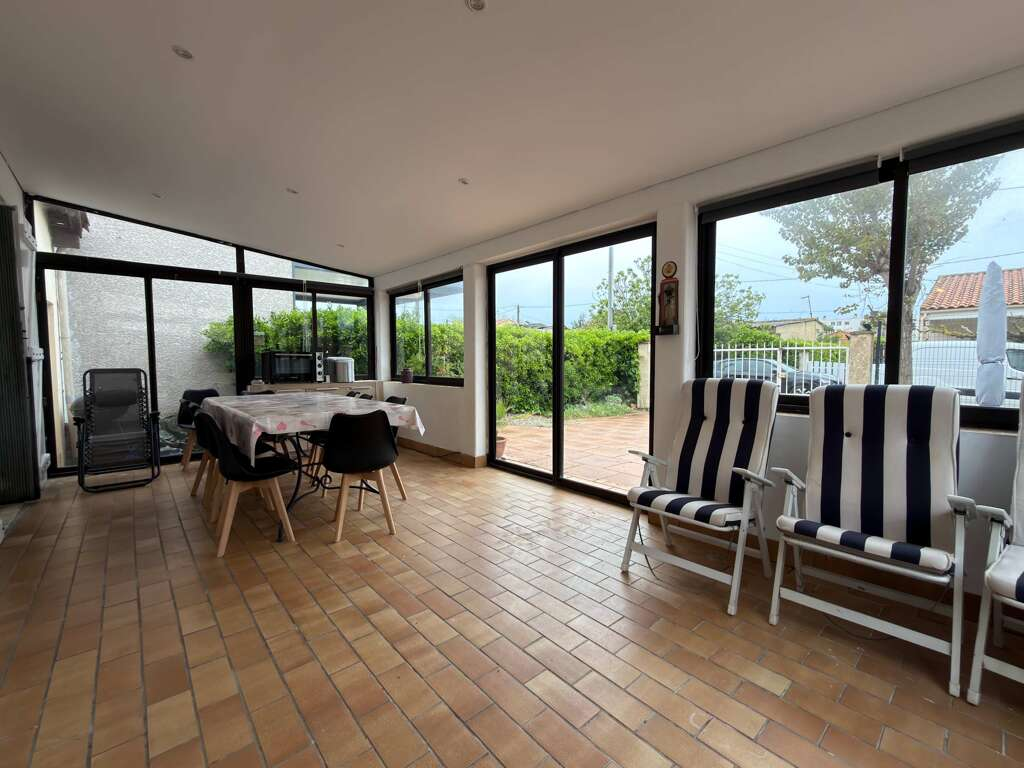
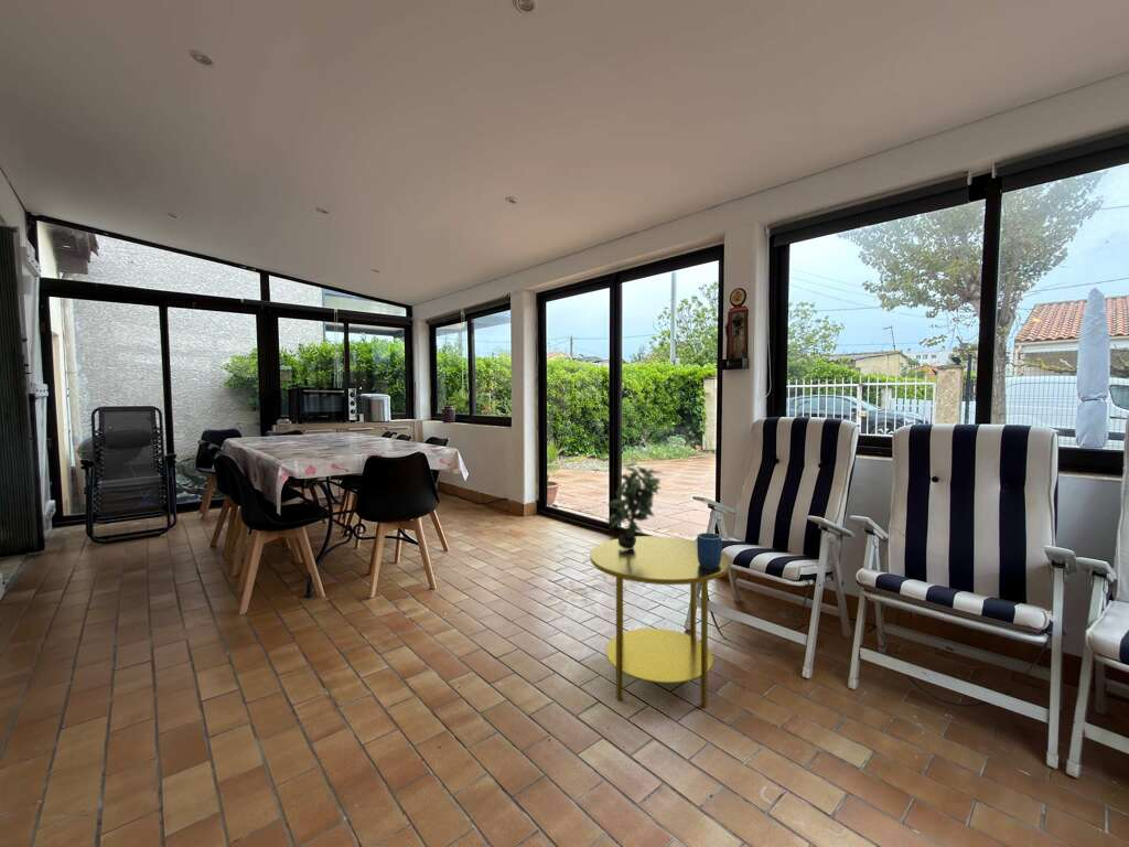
+ potted plant (635, 506)
+ mug (709, 548)
+ side table (658, 629)
